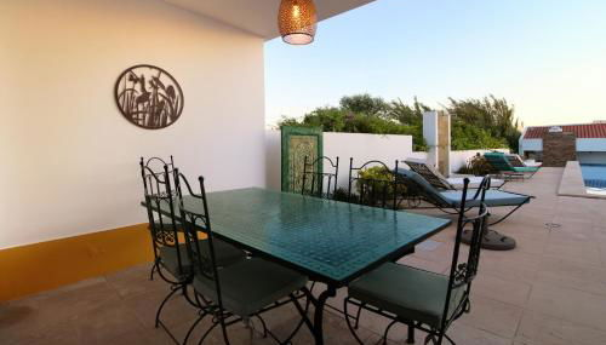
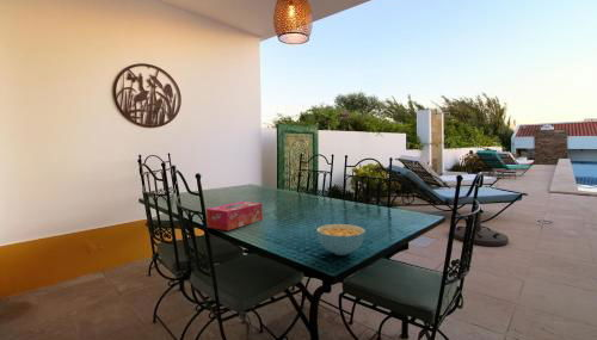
+ tissue box (235, 214)
+ cereal bowl (340, 241)
